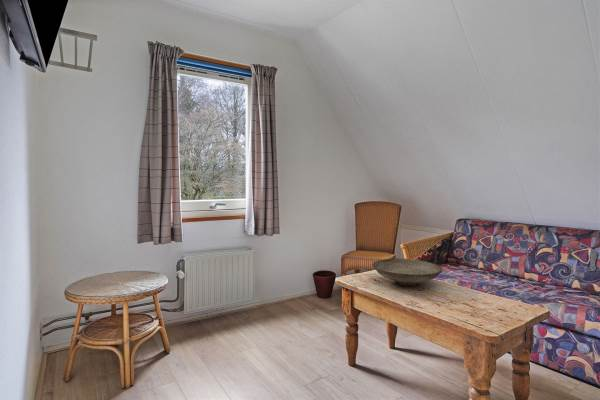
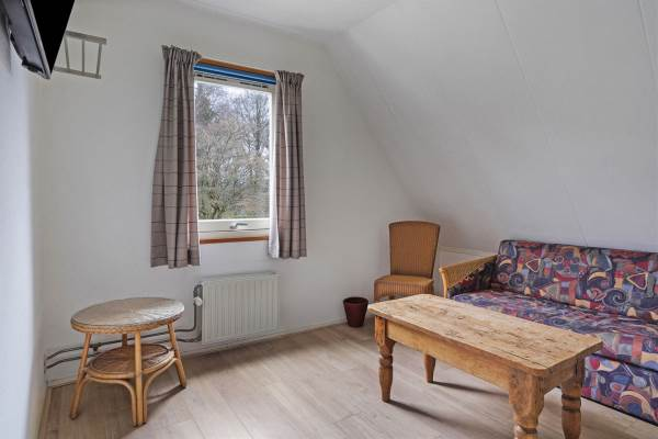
- decorative bowl (406, 274)
